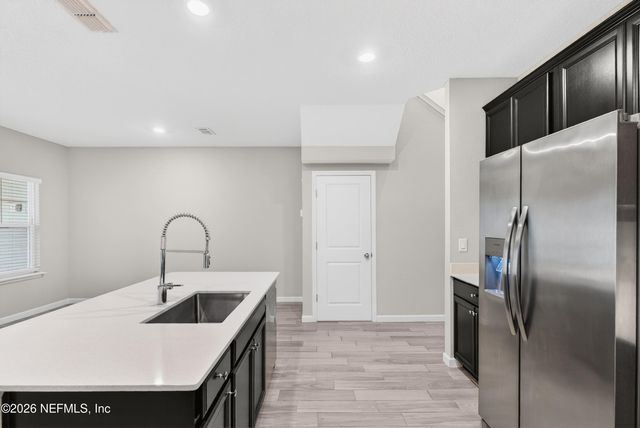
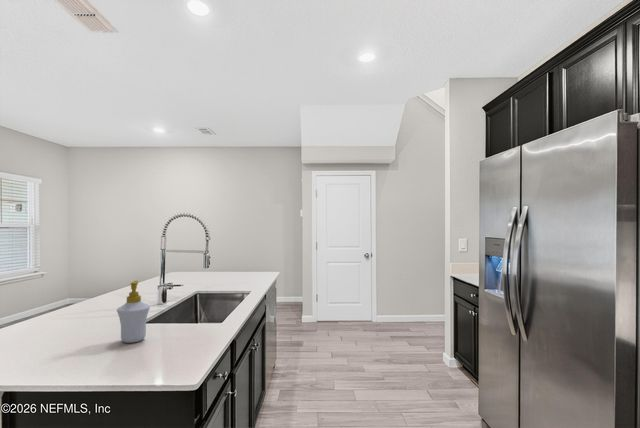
+ soap bottle (133, 311)
